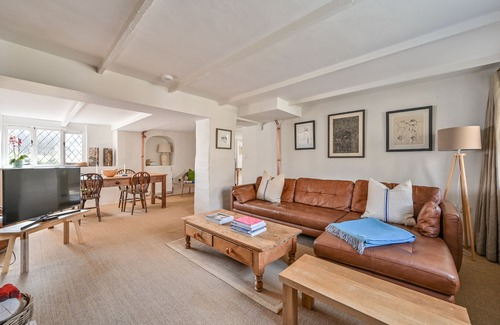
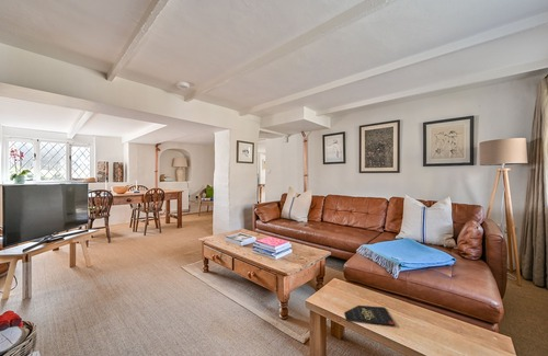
+ playing card (366, 313)
